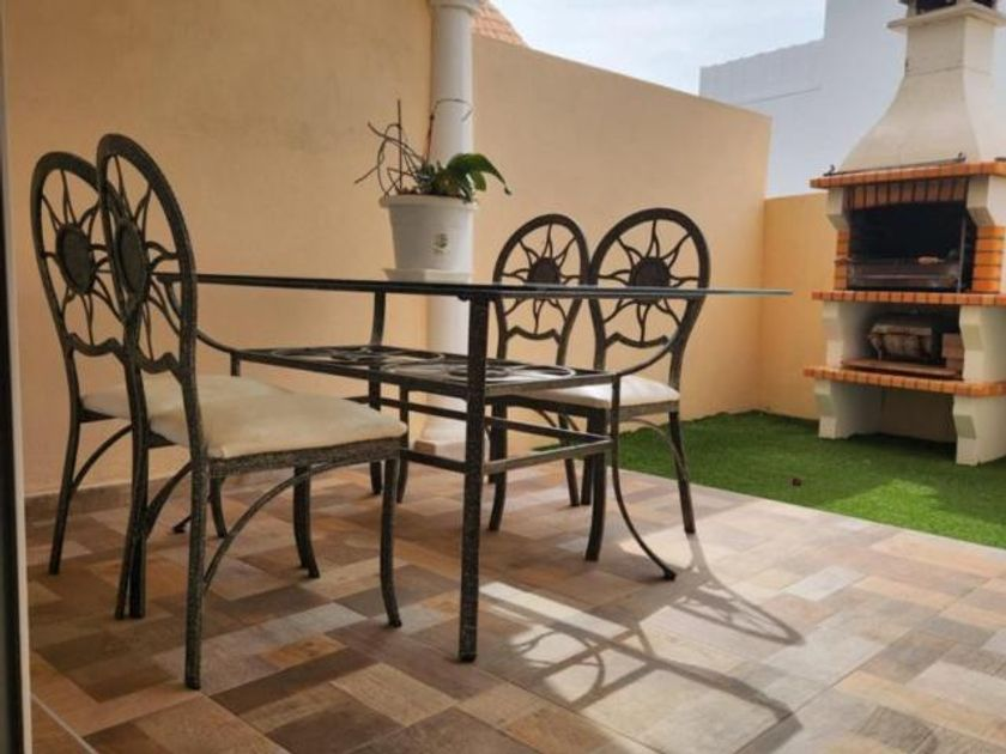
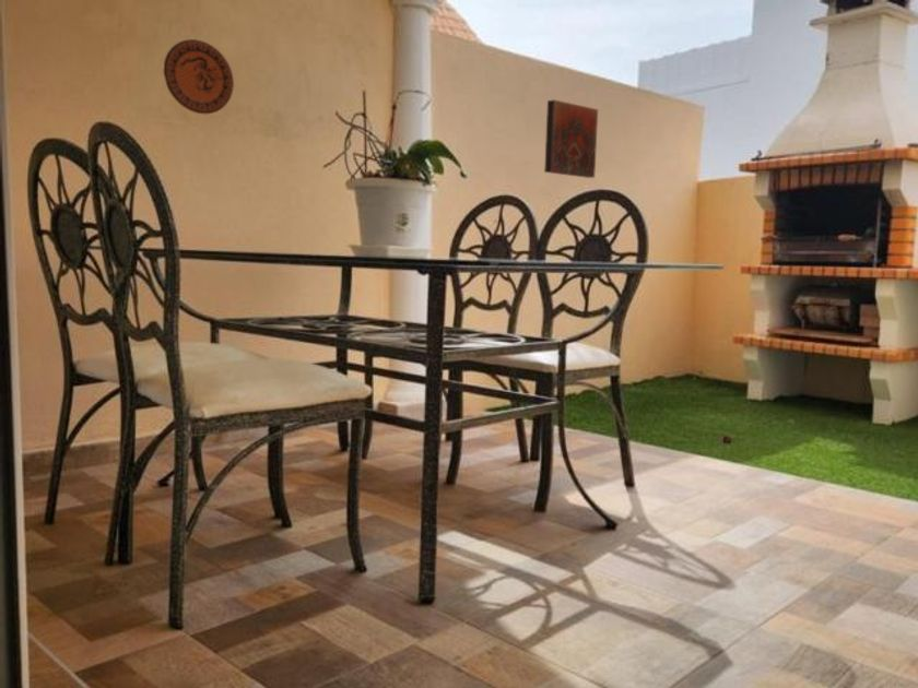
+ decorative plate (199, 76)
+ decorative tile (572, 140)
